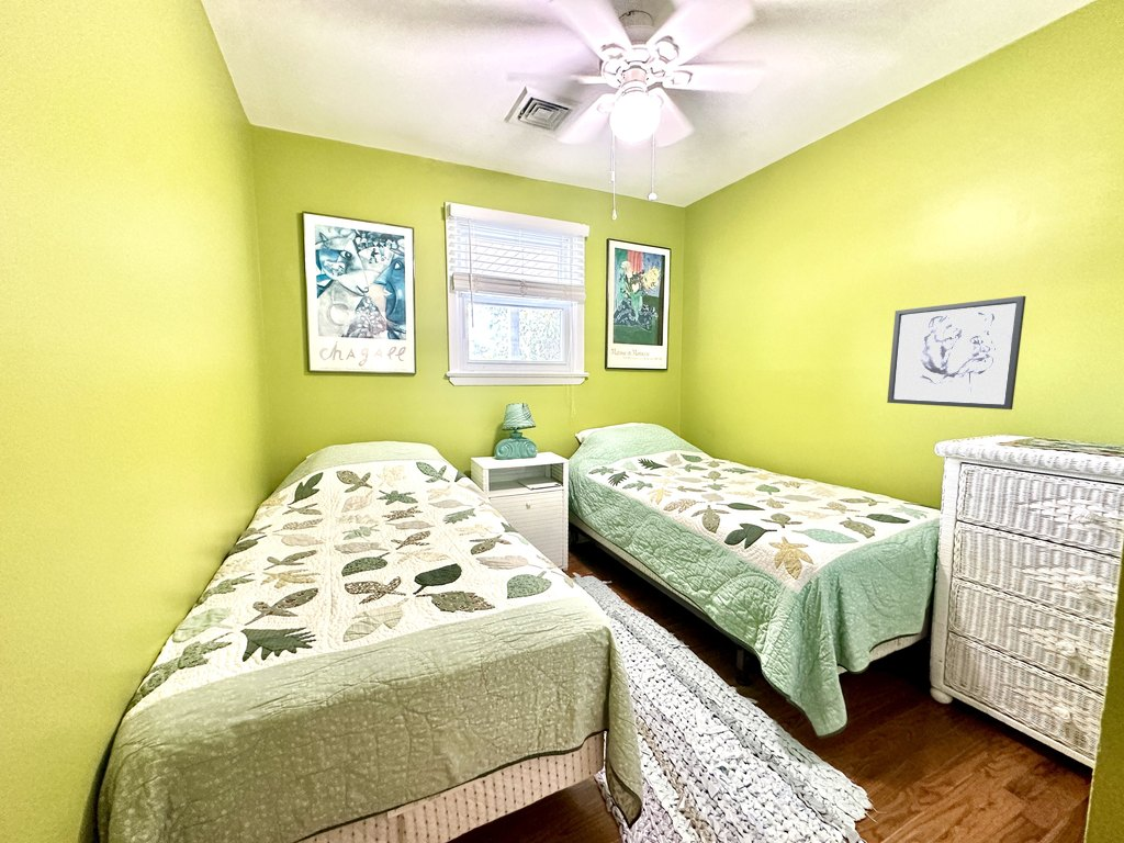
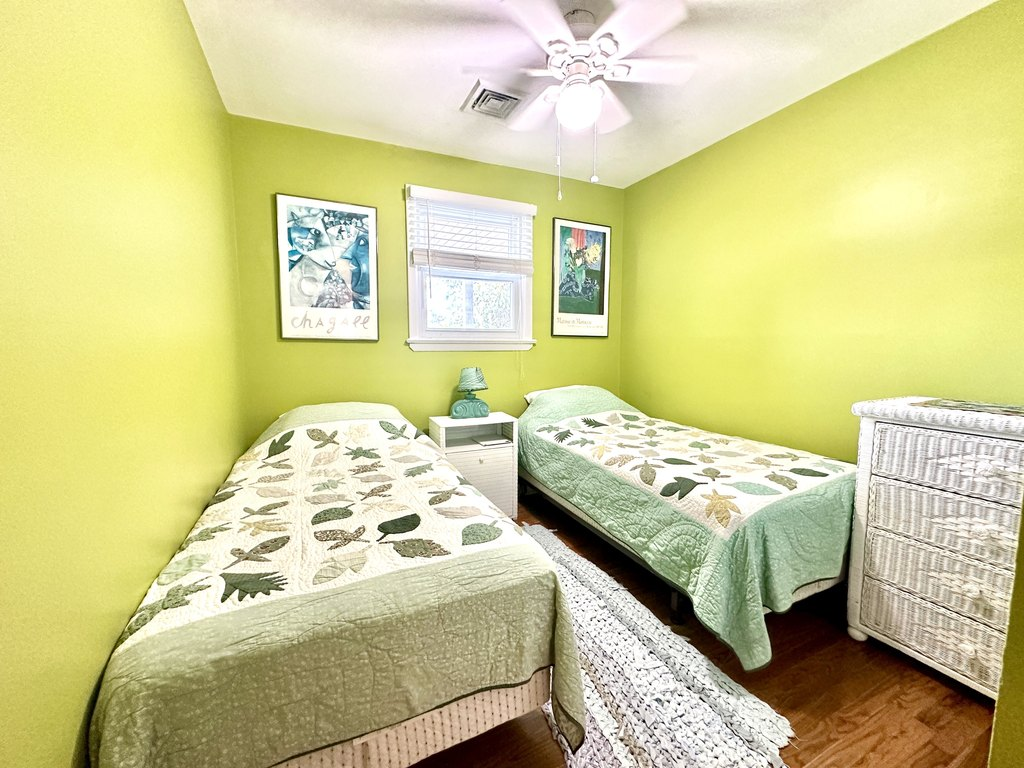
- wall art (948, 356)
